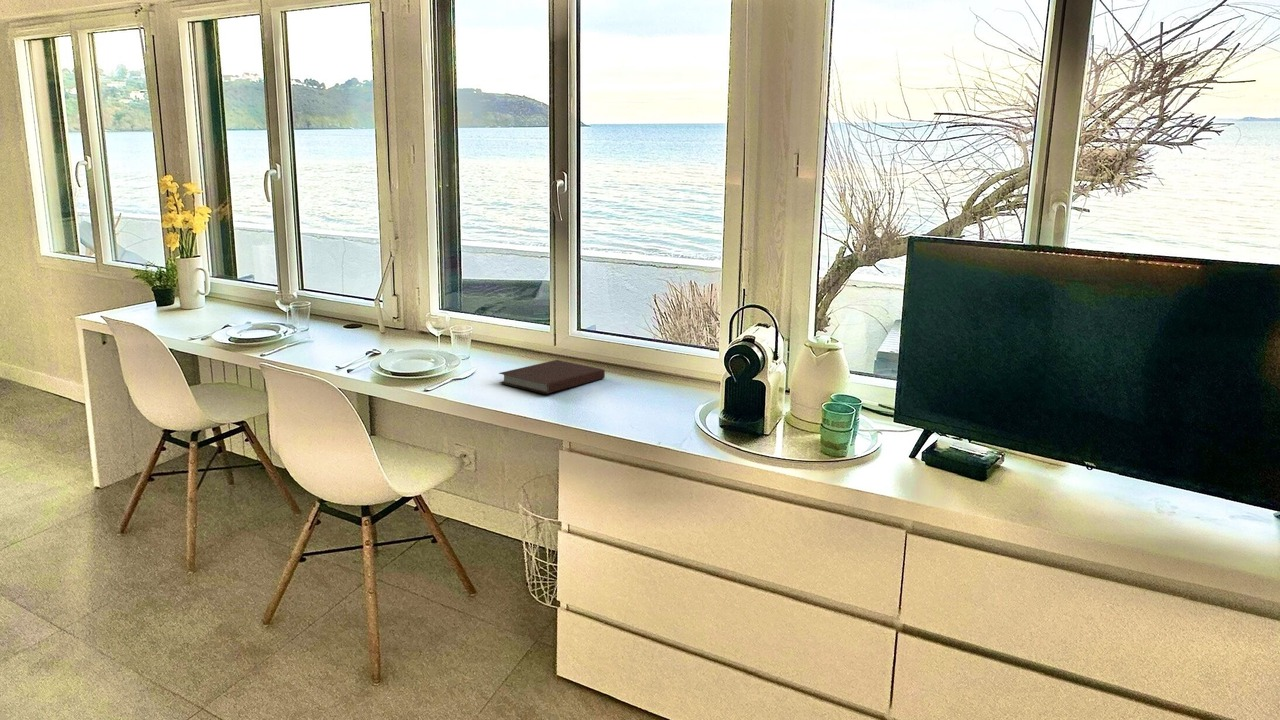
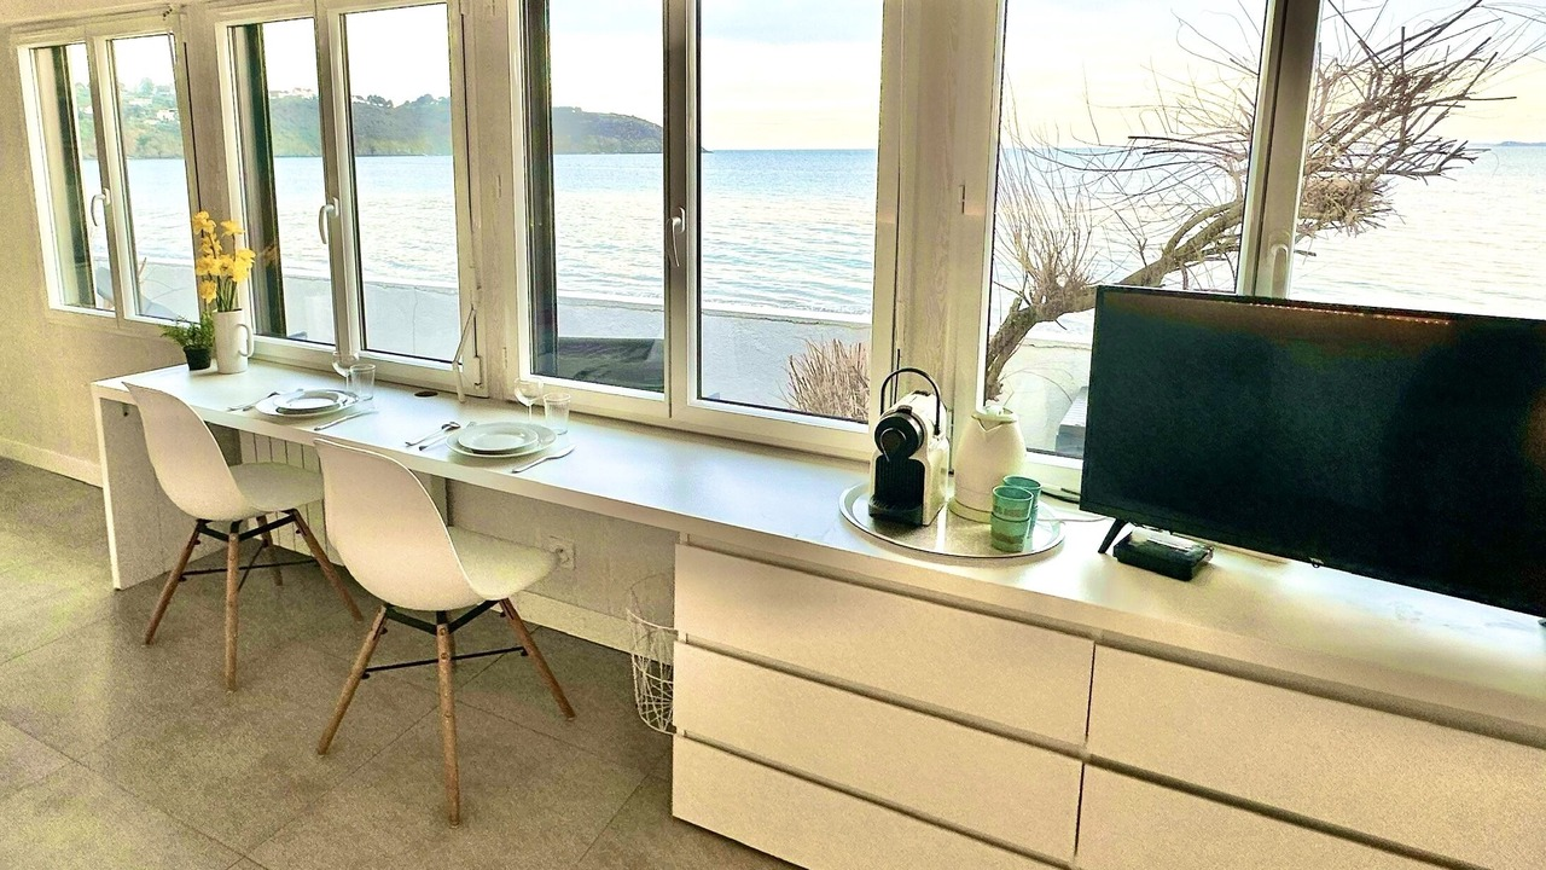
- notebook (552, 376)
